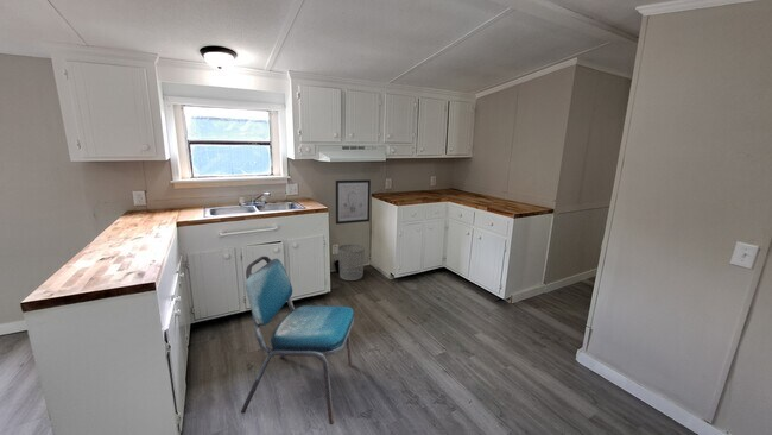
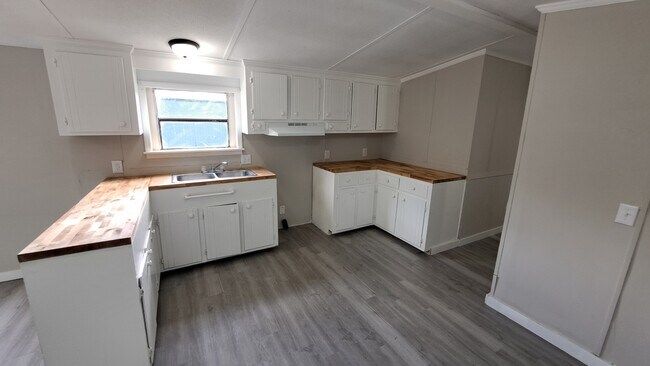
- wall art (353, 201)
- dining chair (302, 327)
- waste bin (350, 261)
